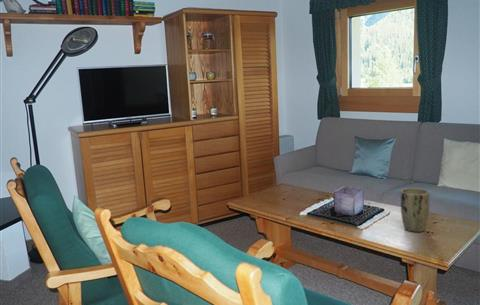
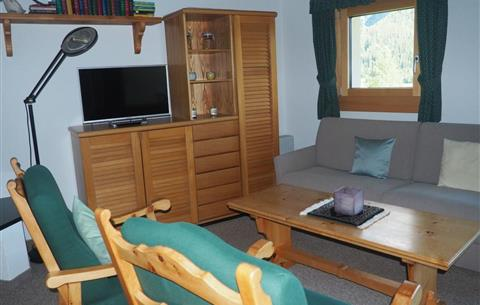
- plant pot (414, 210)
